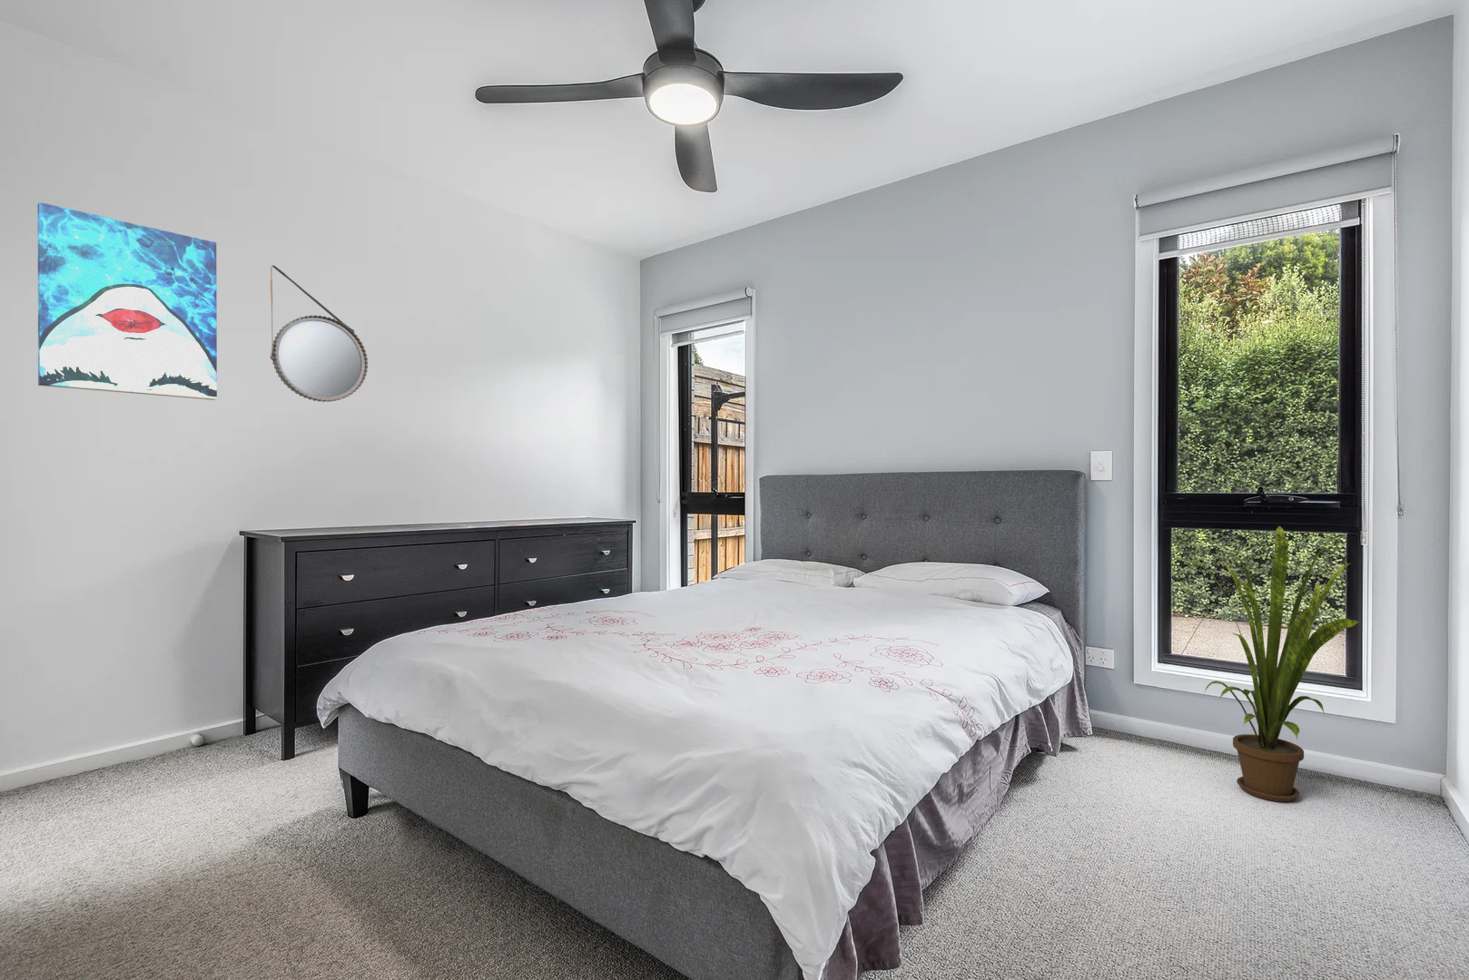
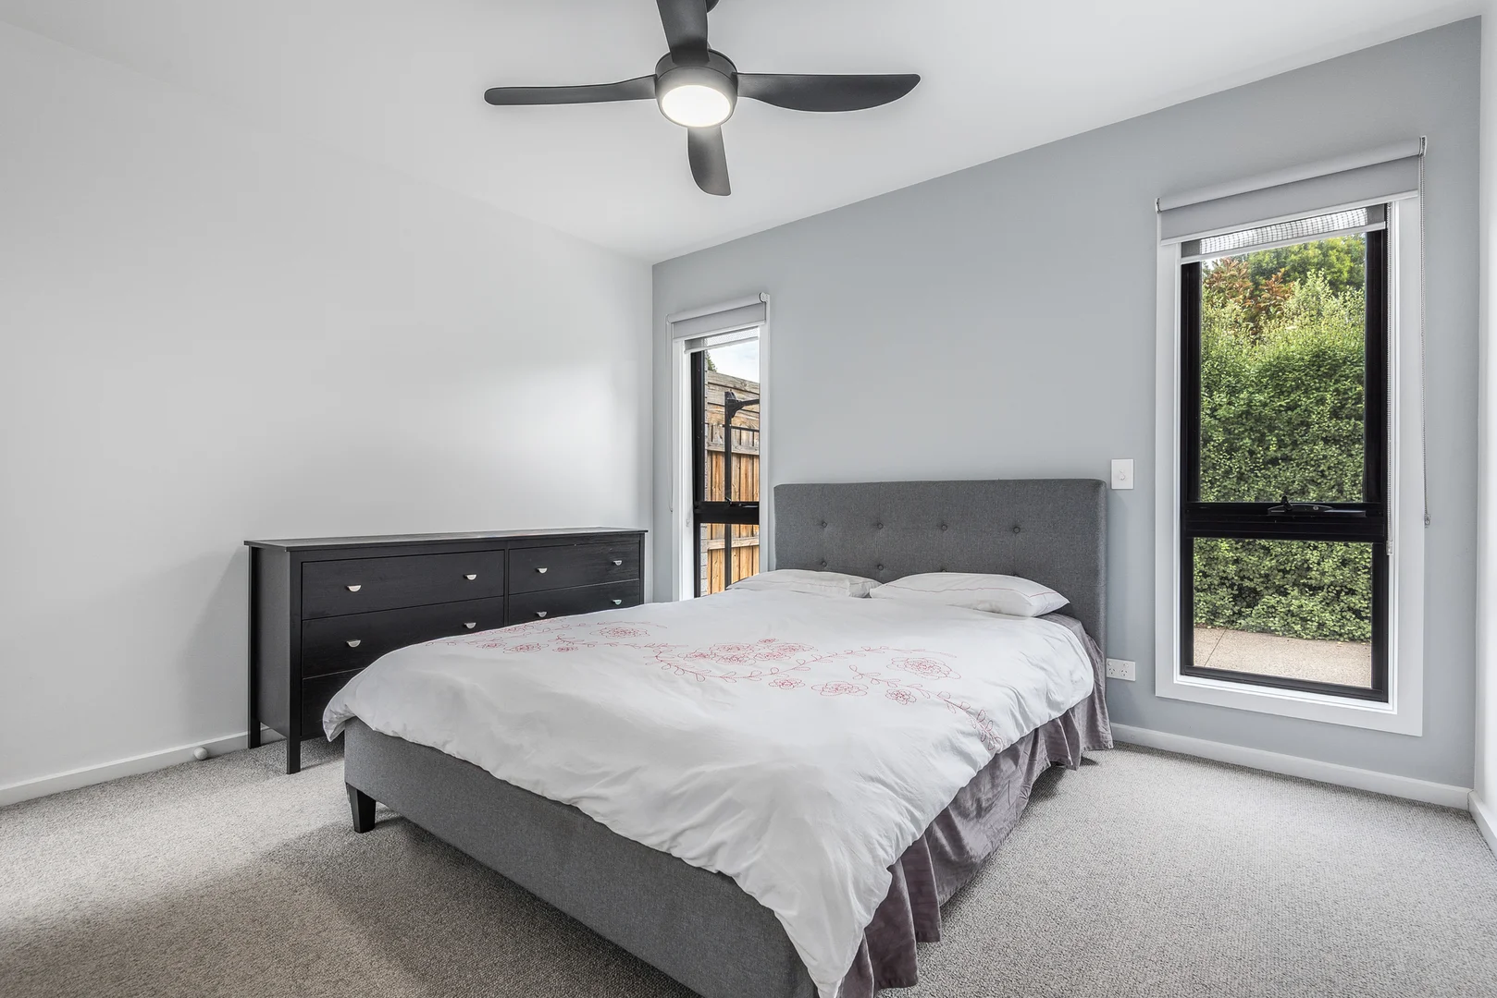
- home mirror (320, 338)
- wall art (133, 308)
- house plant (1262, 657)
